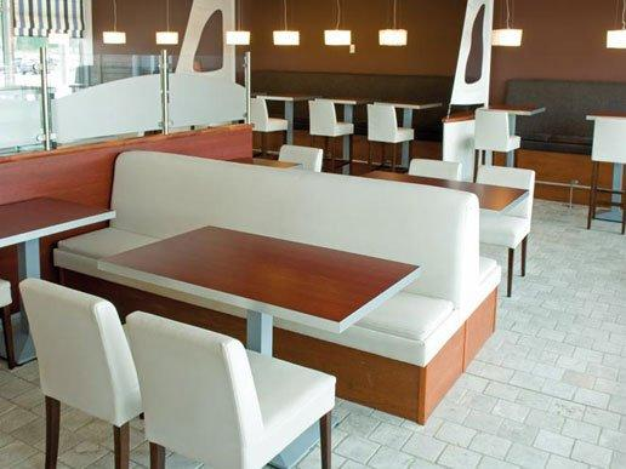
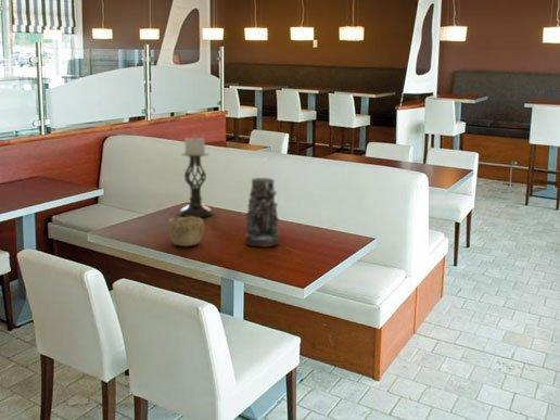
+ bowl (186, 231)
+ vase (260, 211)
+ candle holder (195, 175)
